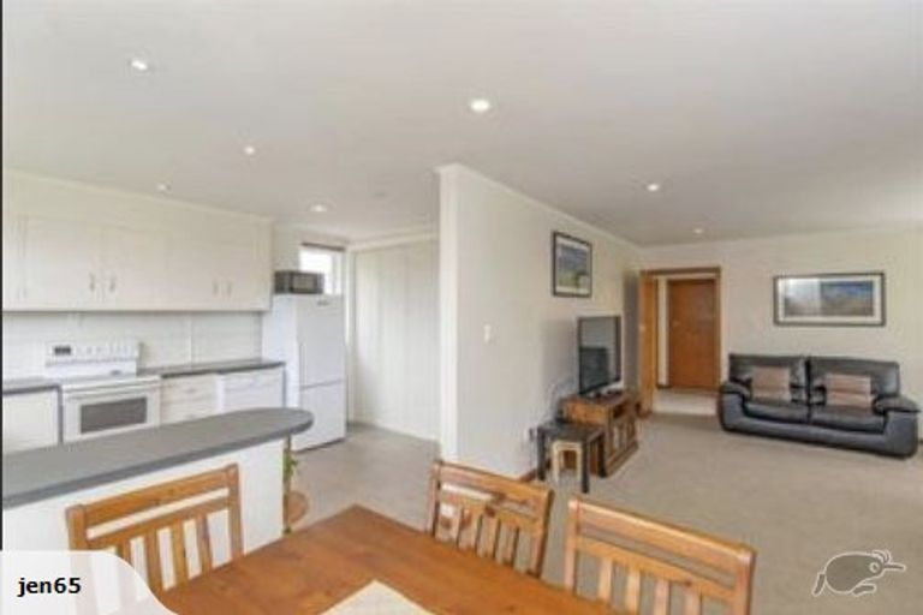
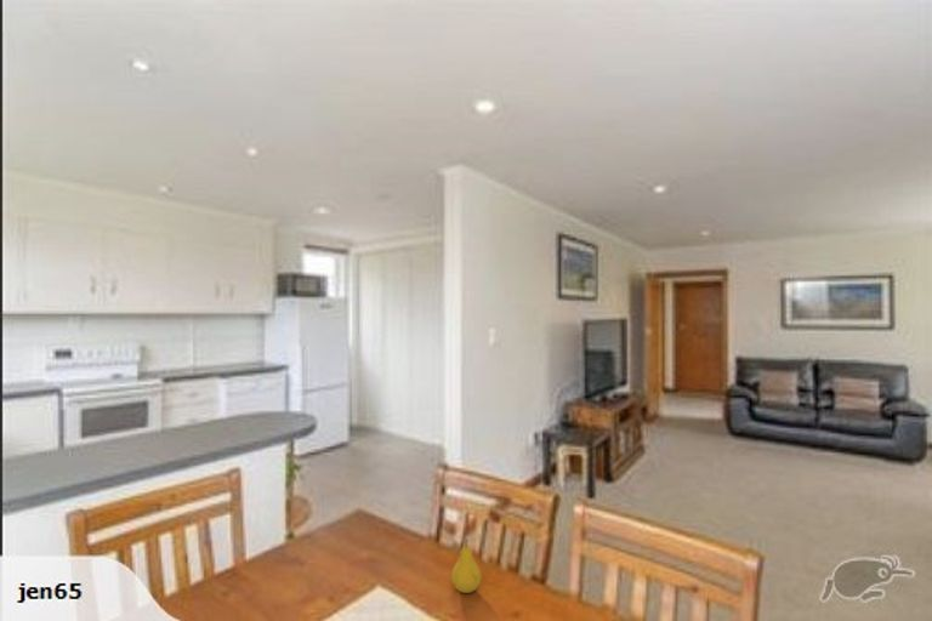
+ fruit (466, 562)
